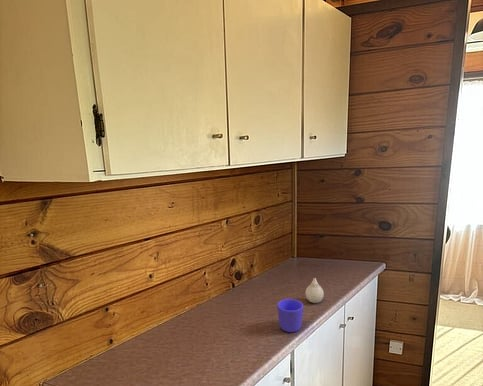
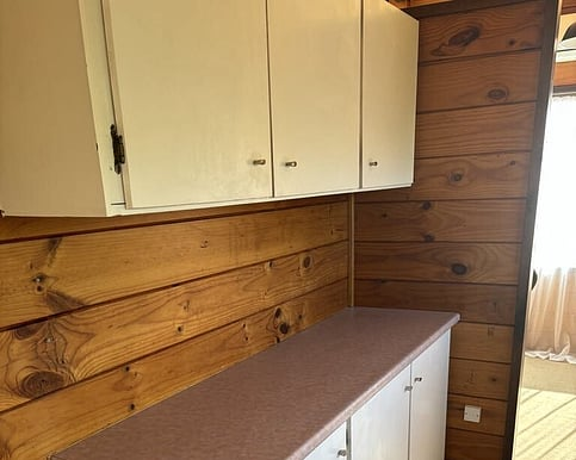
- vase (314, 289)
- mug (292, 314)
